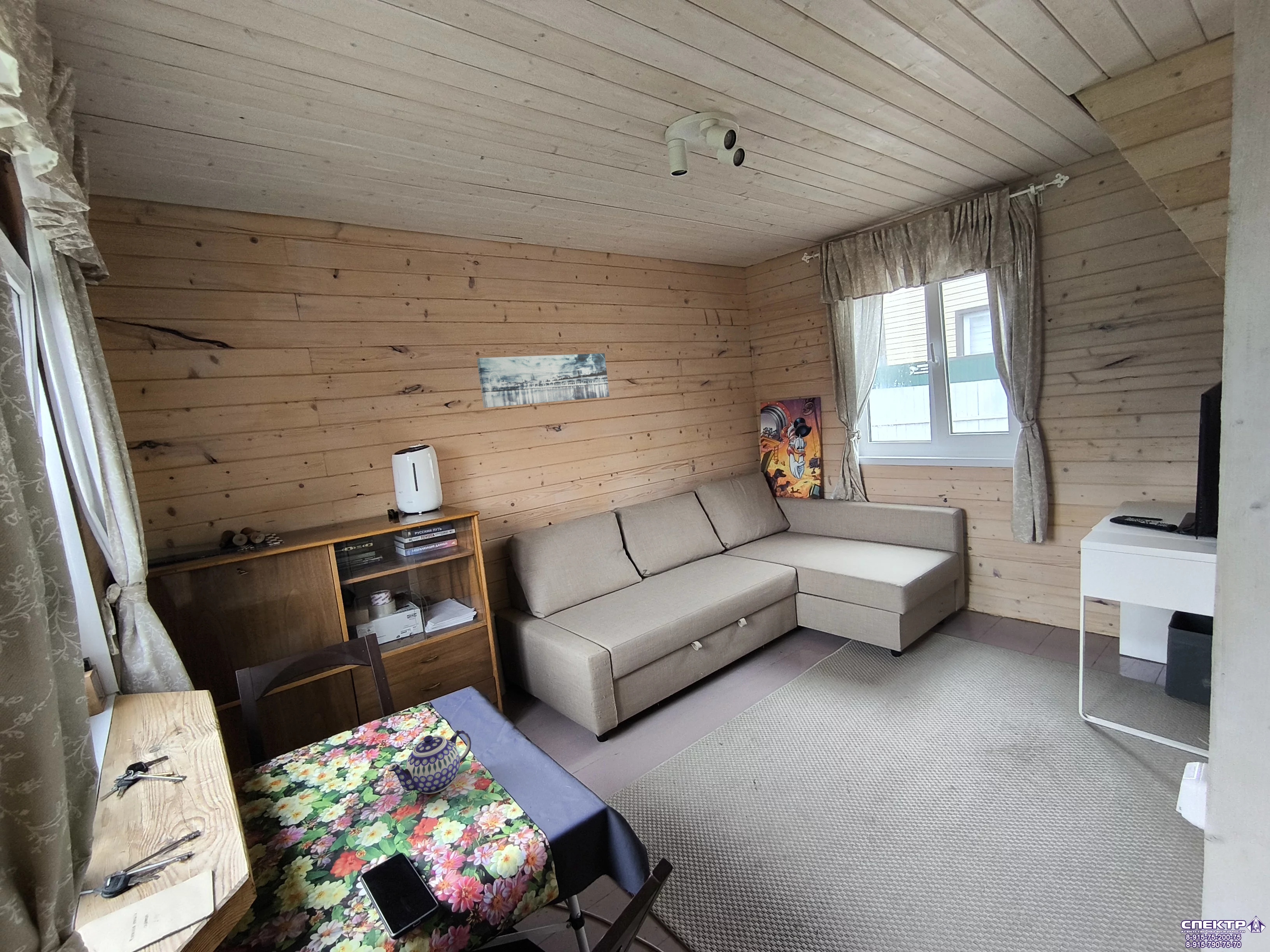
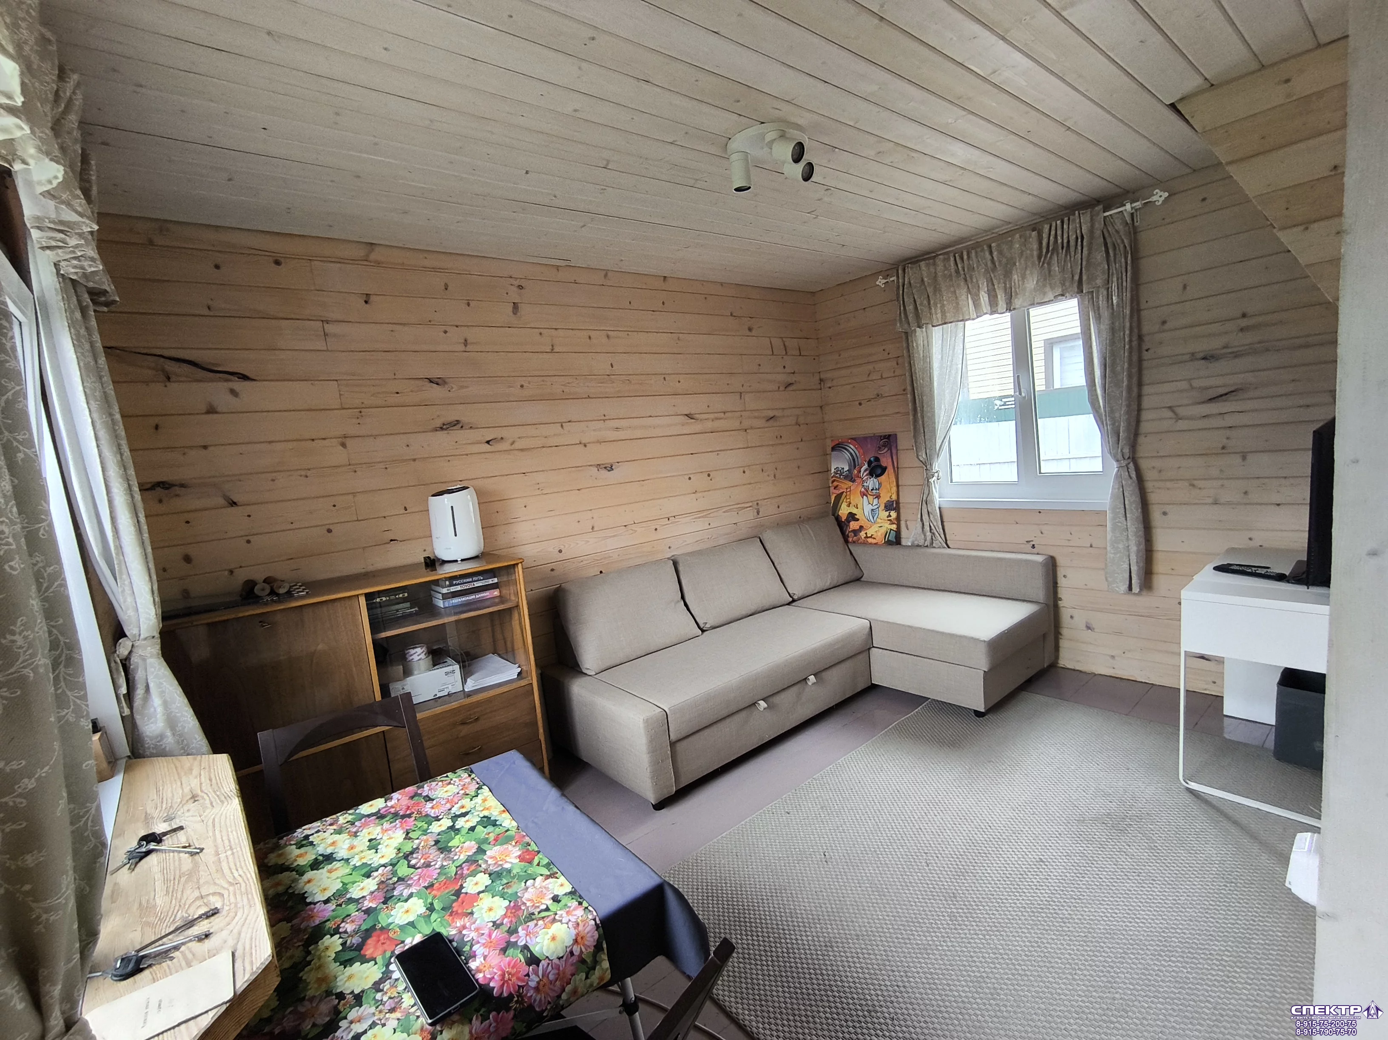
- wall art (547, 379)
- teapot (432, 760)
